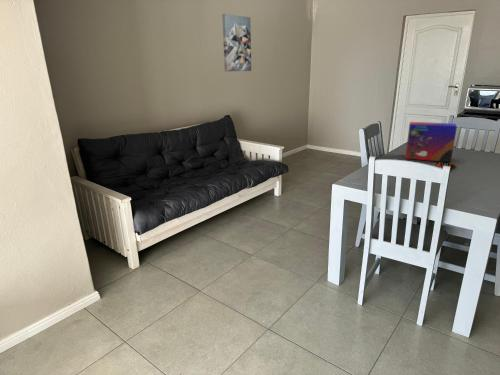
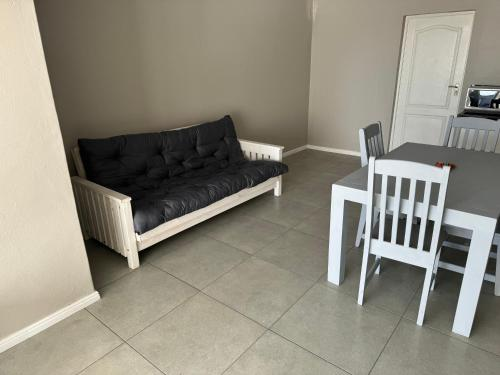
- wall art (237, 44)
- cereal box (429, 141)
